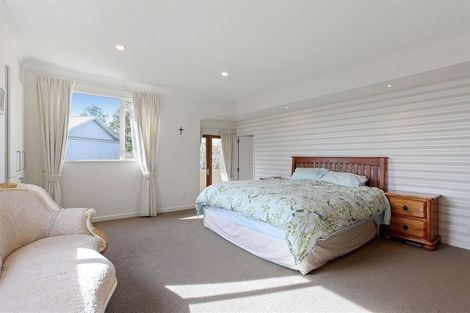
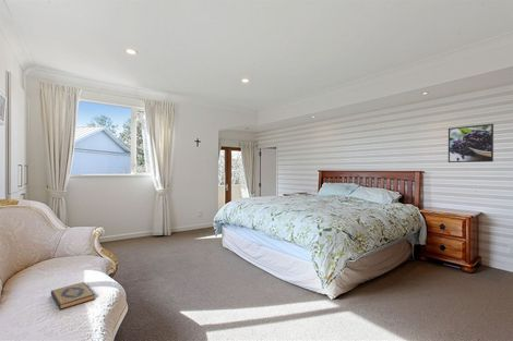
+ hardback book (72, 294)
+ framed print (469, 144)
